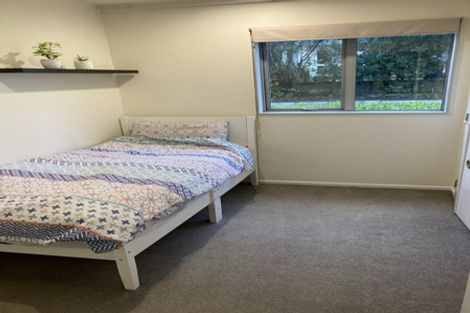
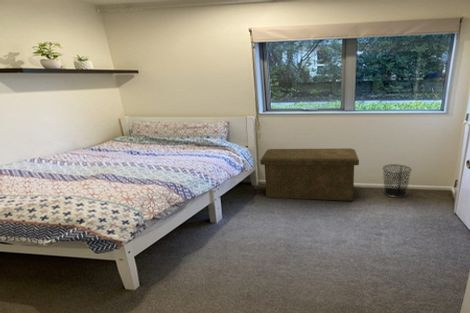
+ storage bench (308, 173)
+ waste bin (395, 180)
